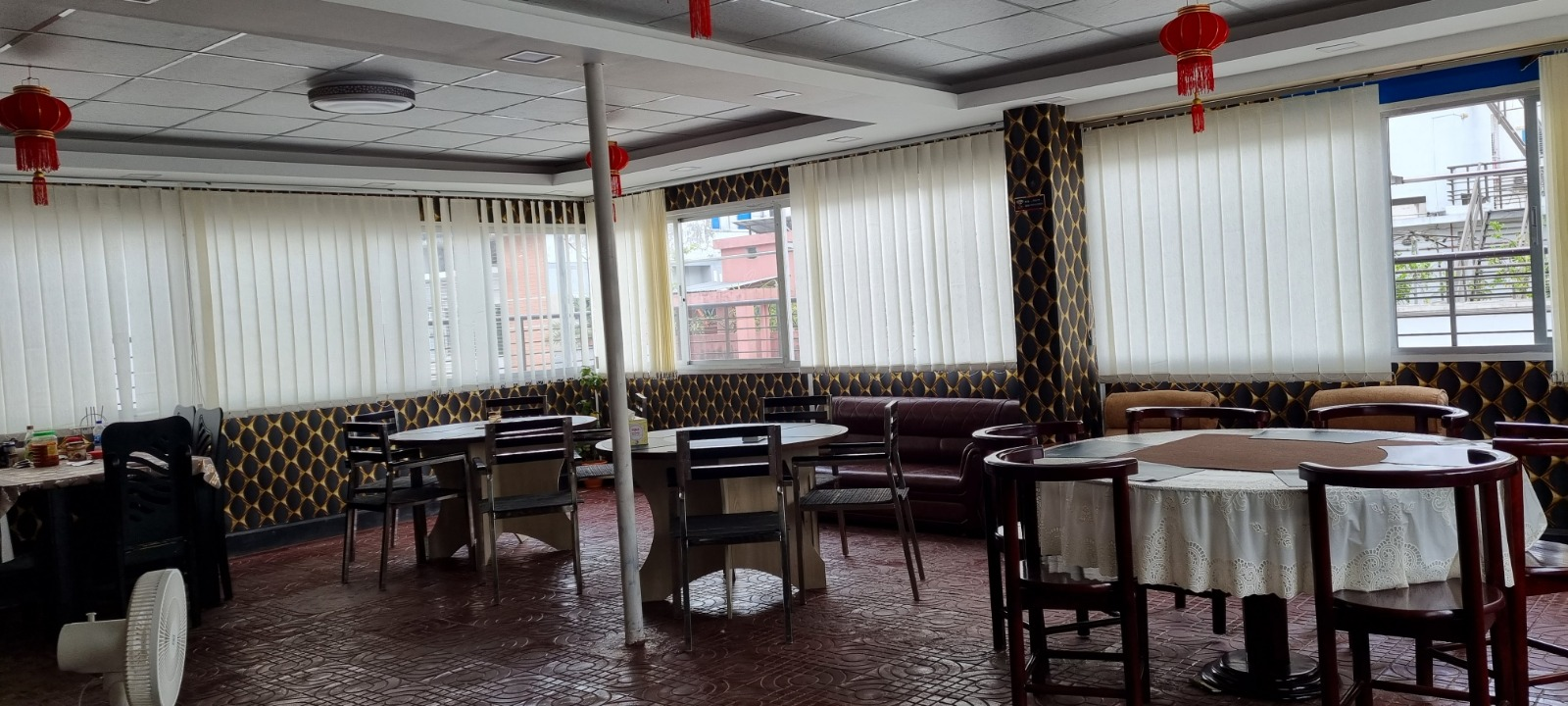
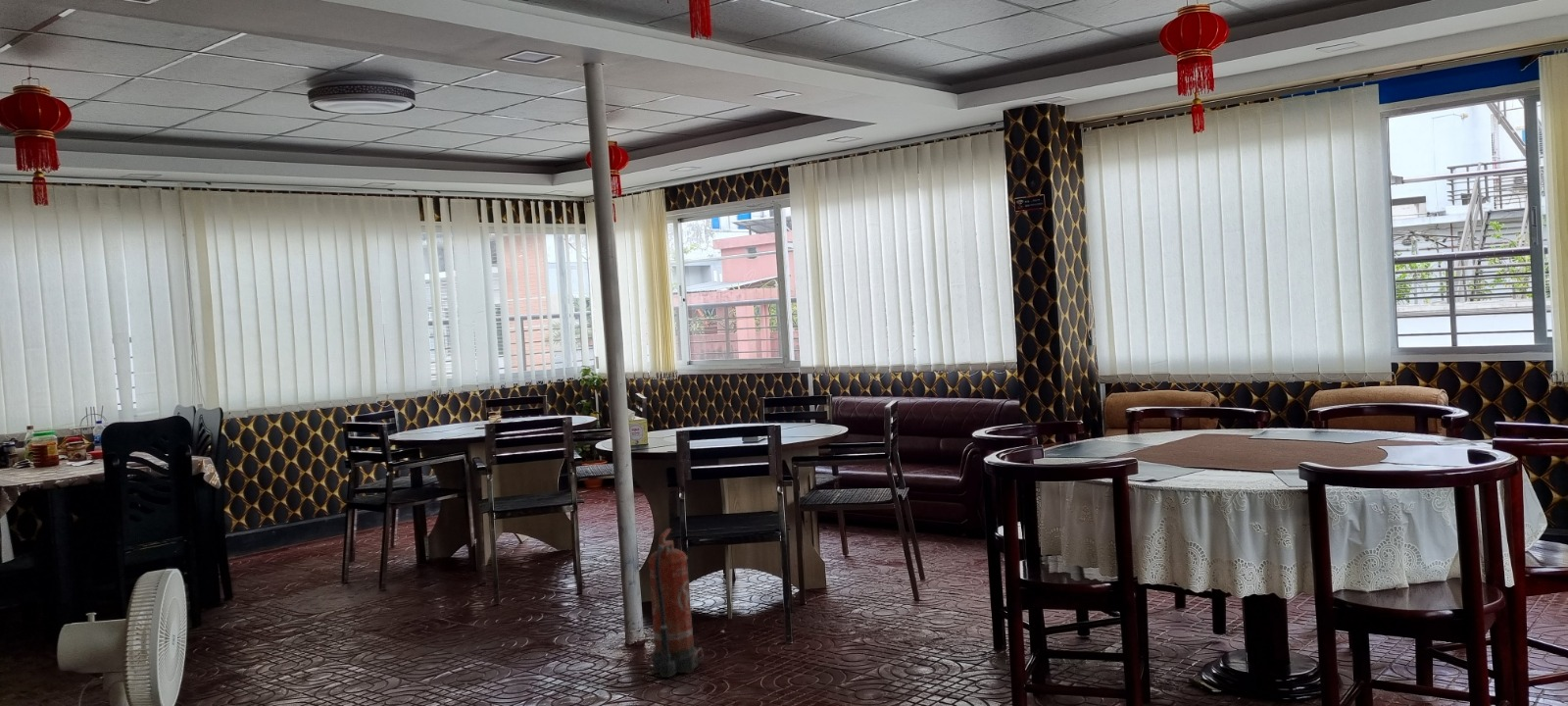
+ fire extinguisher (668, 601)
